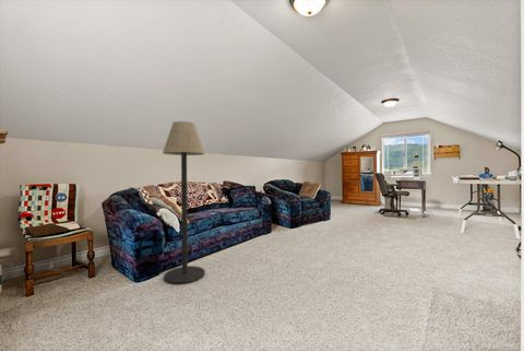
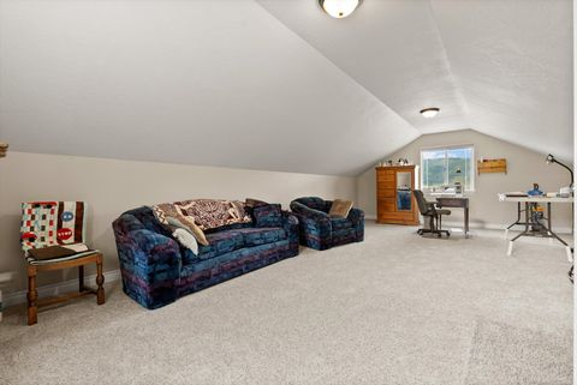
- floor lamp (183, 199)
